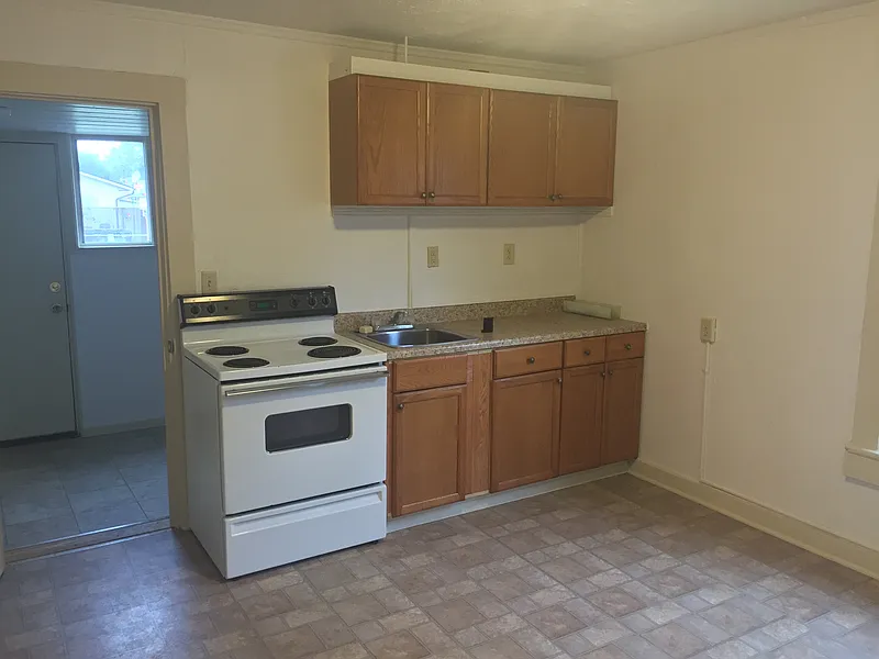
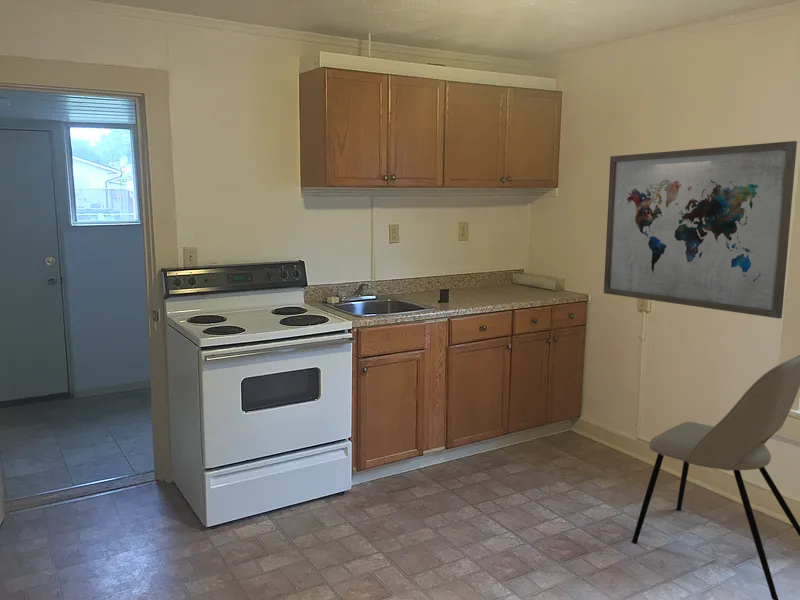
+ wall art (686, 228)
+ dining chair (729, 450)
